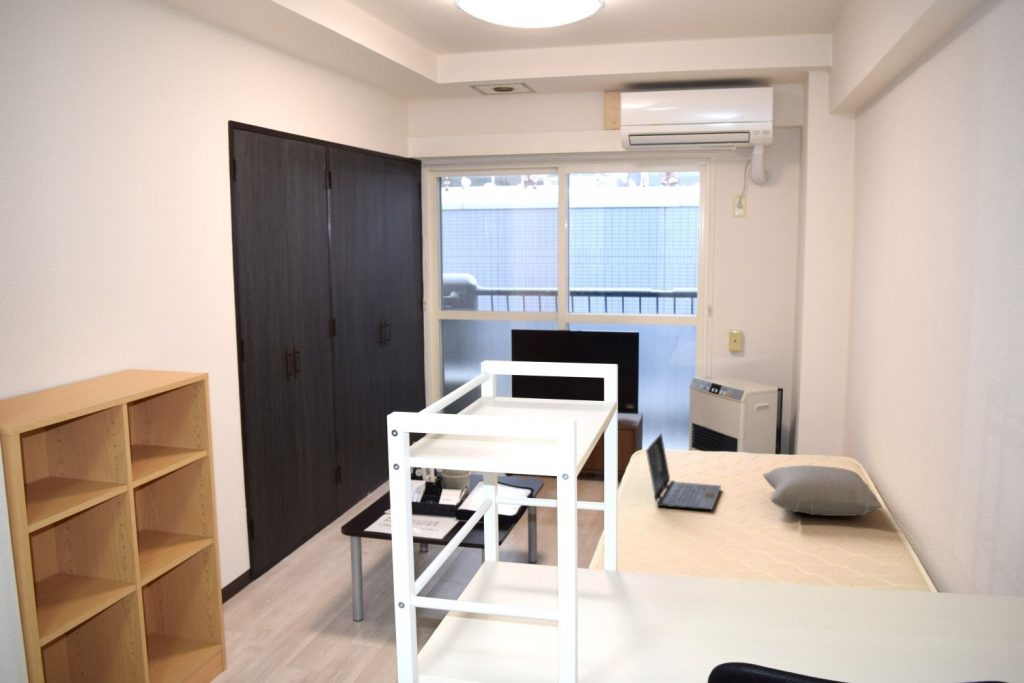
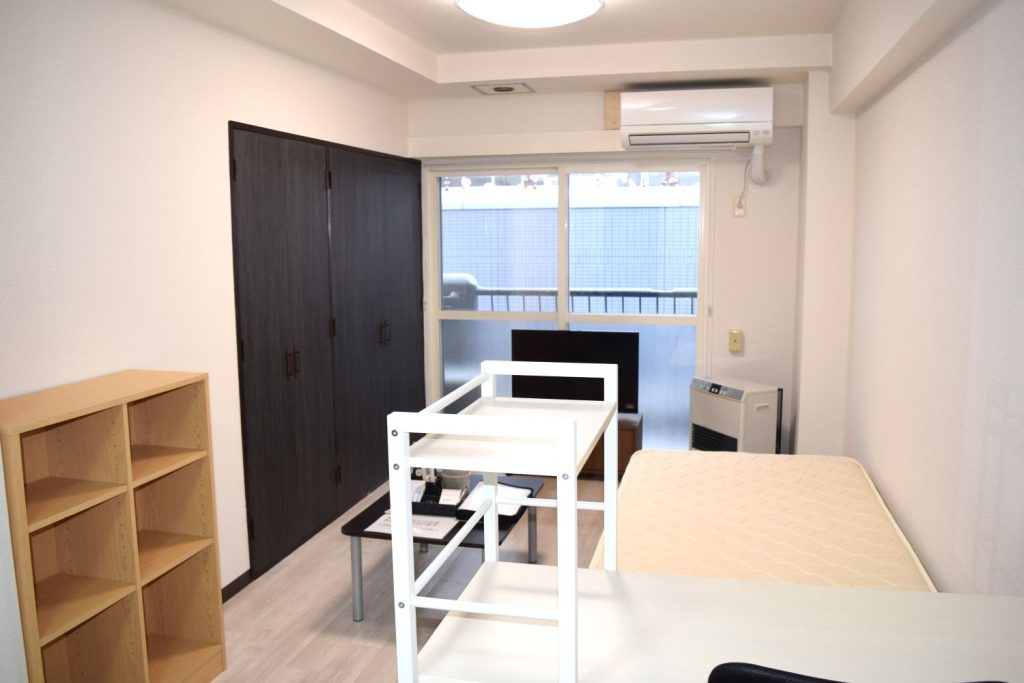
- pillow (817, 490)
- laptop (684, 482)
